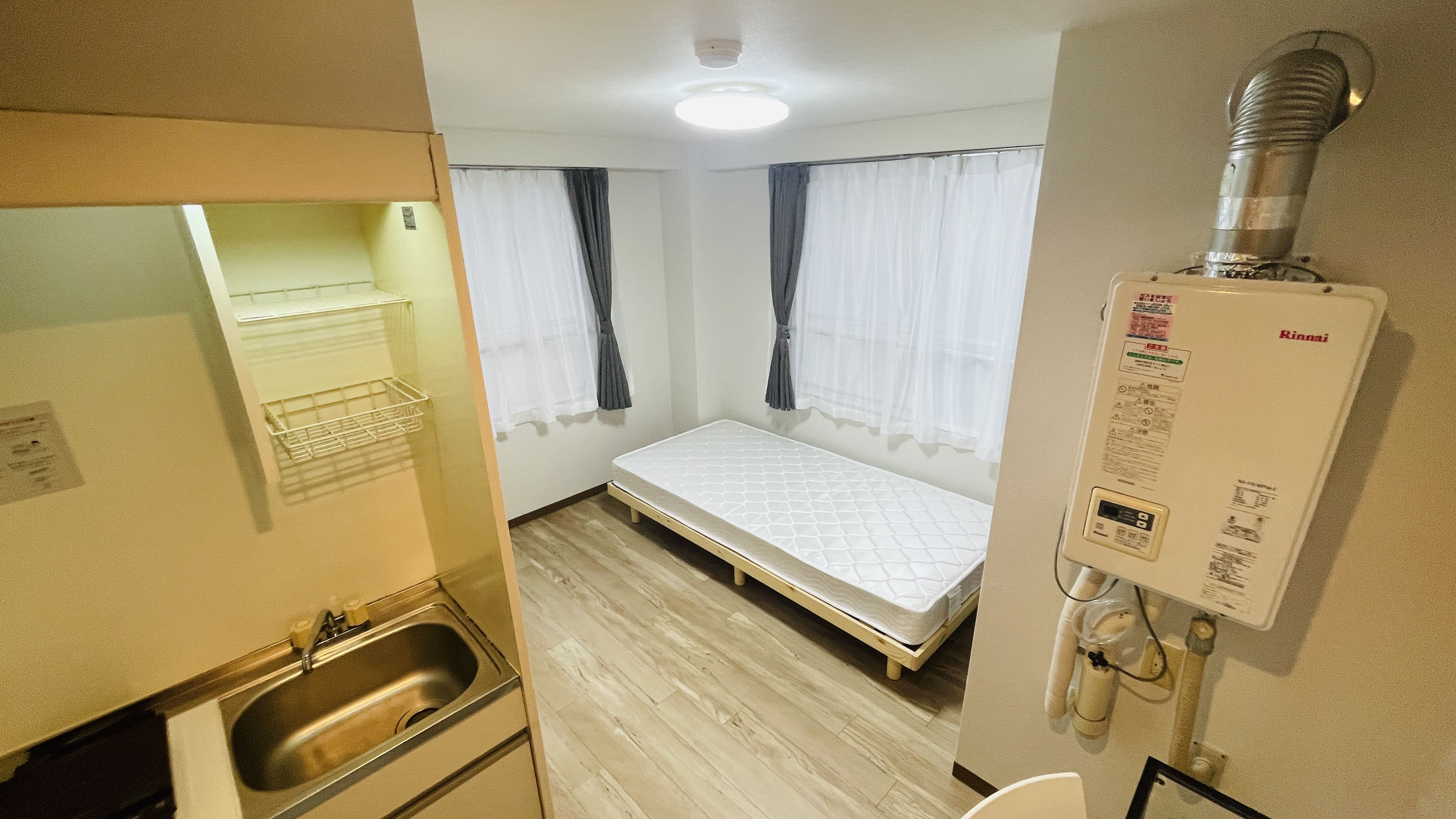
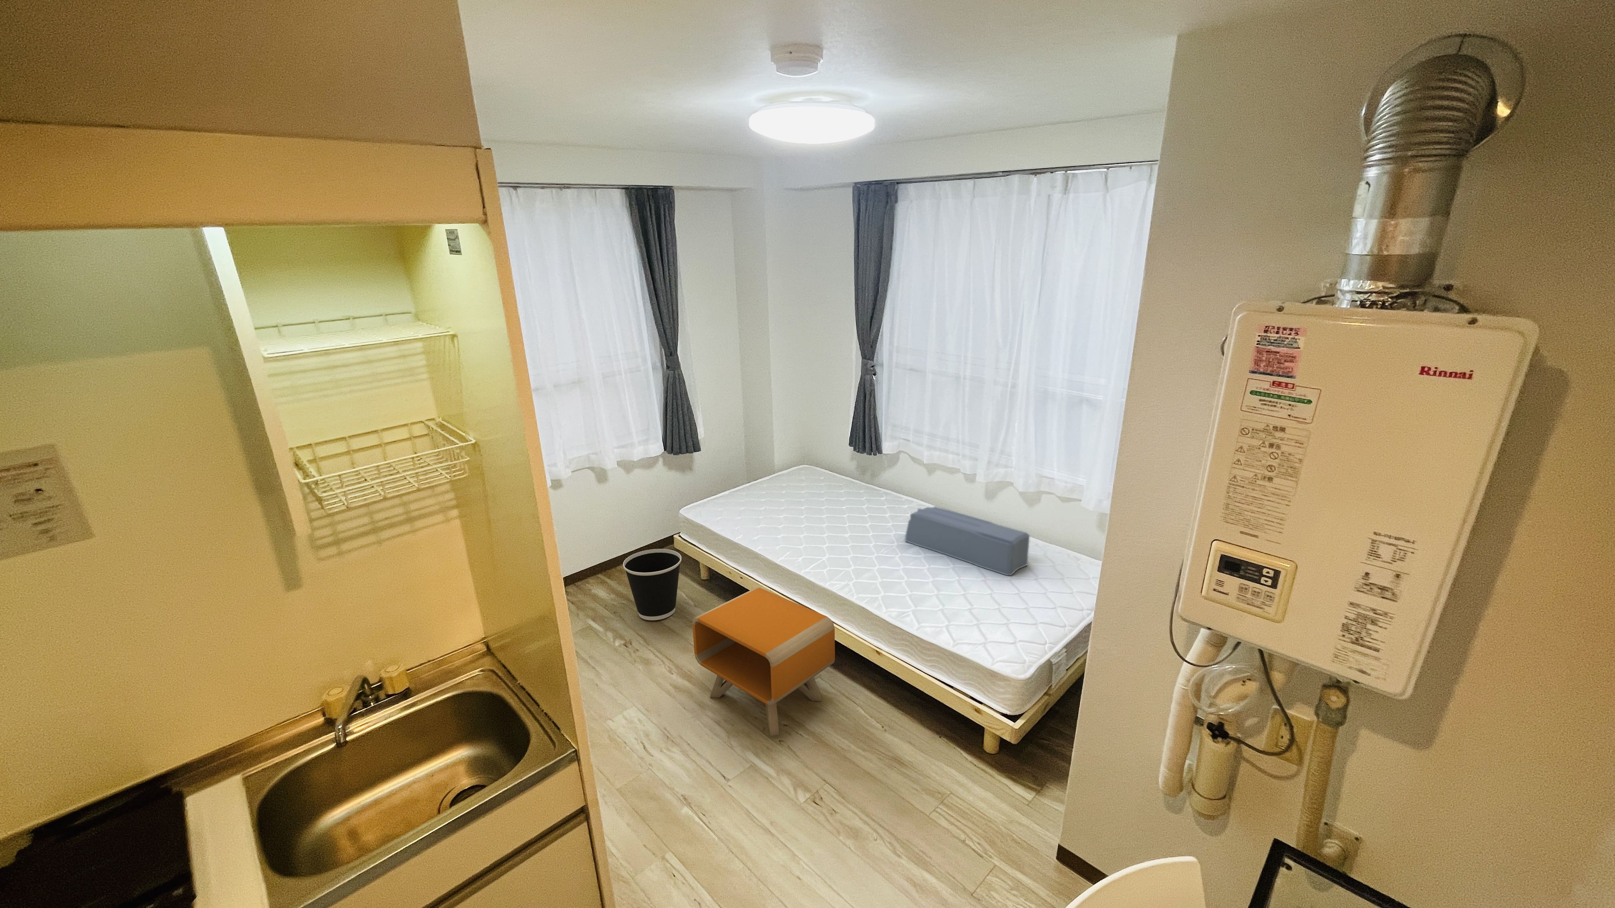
+ cushion (965, 537)
+ wastebasket (654, 585)
+ nightstand (764, 659)
